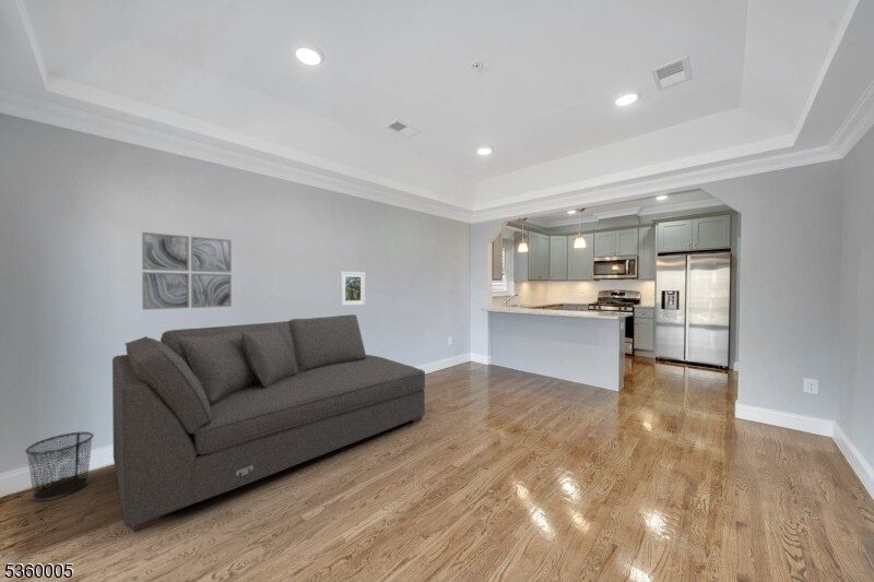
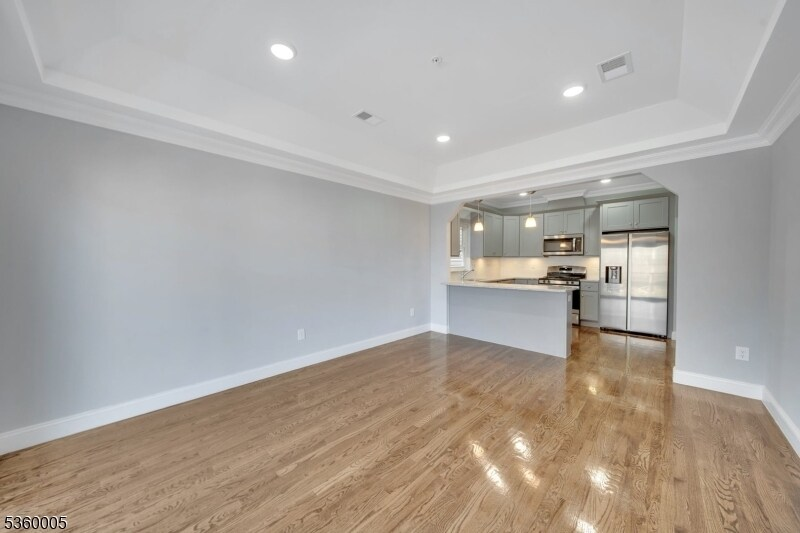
- waste bin (61, 465)
- sofa (294, 381)
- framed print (353, 288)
- wall art (188, 273)
